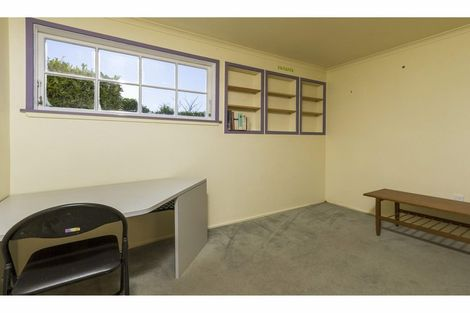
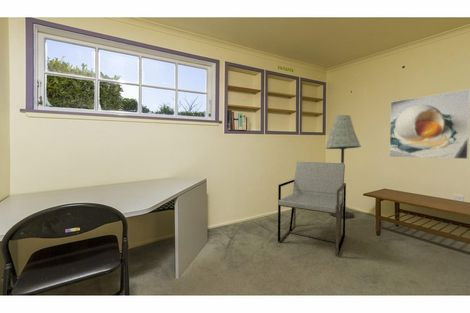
+ armchair (313, 201)
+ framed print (425, 127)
+ floor lamp (342, 162)
